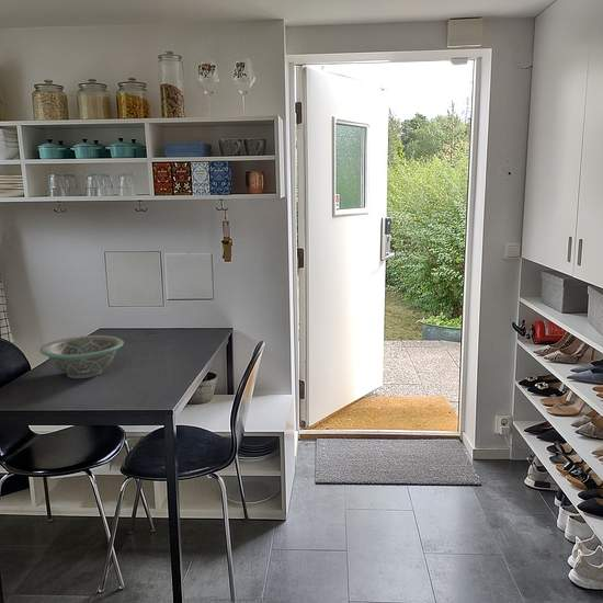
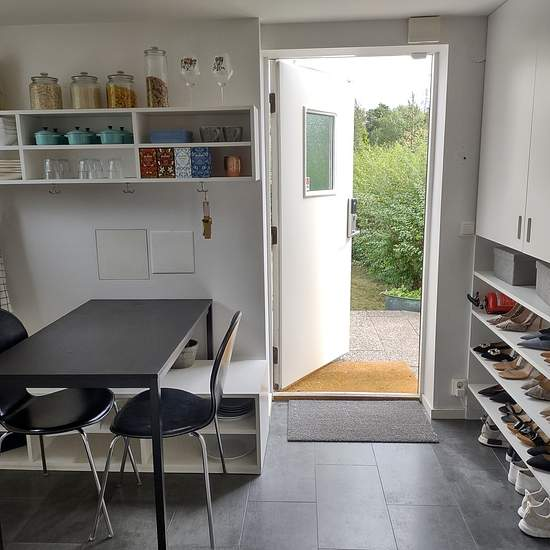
- decorative bowl (83, 359)
